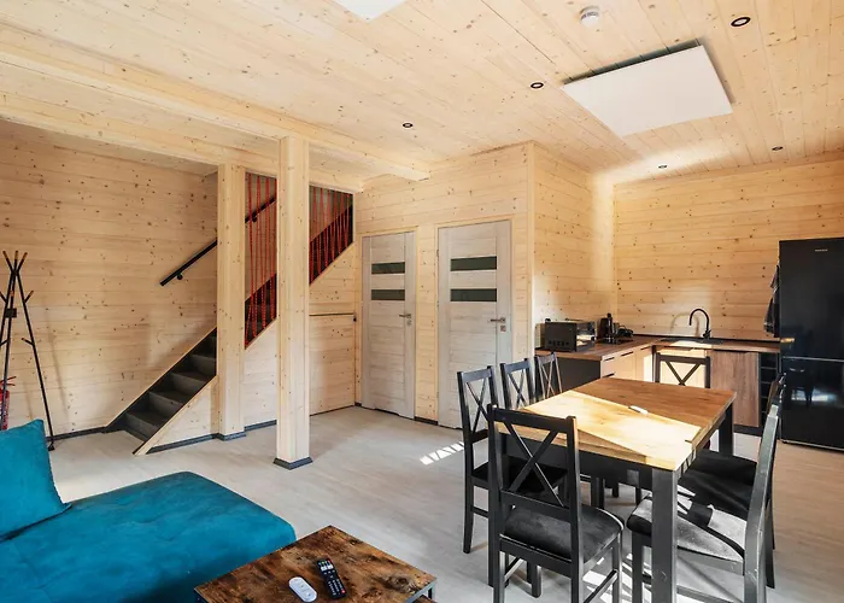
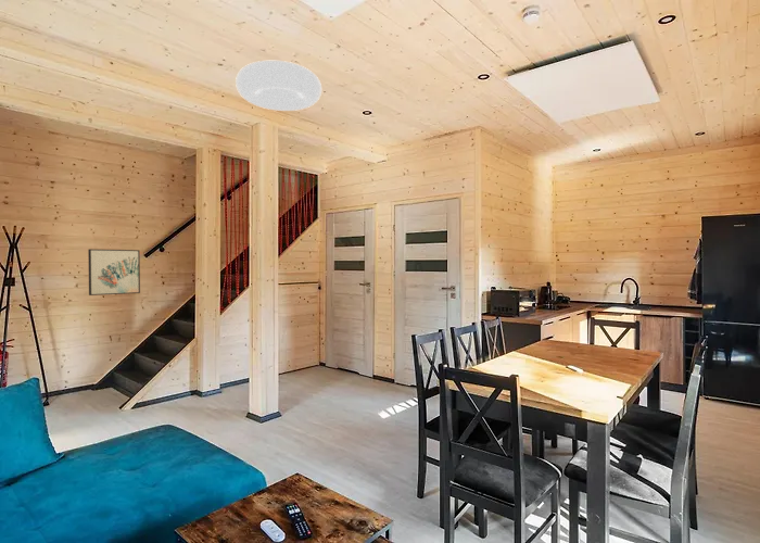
+ wall art (115, 272)
+ ceiling light (279, 87)
